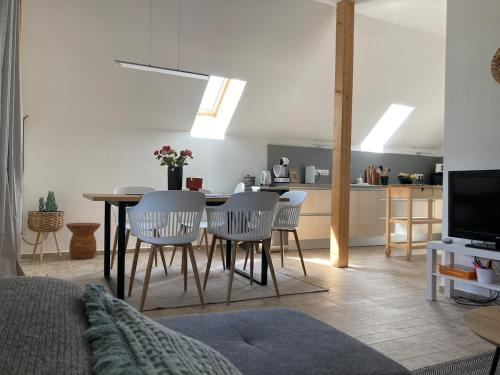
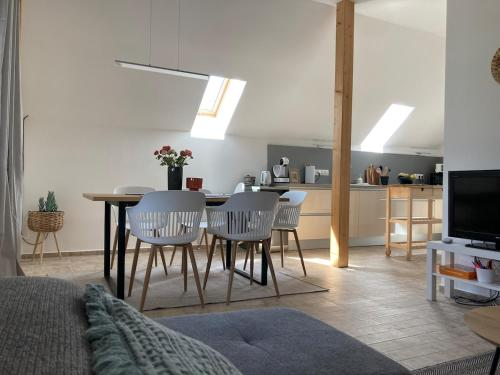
- side table (83, 240)
